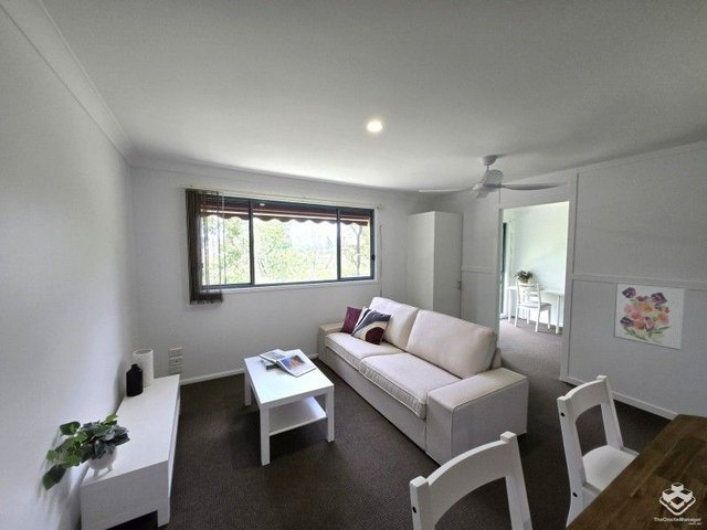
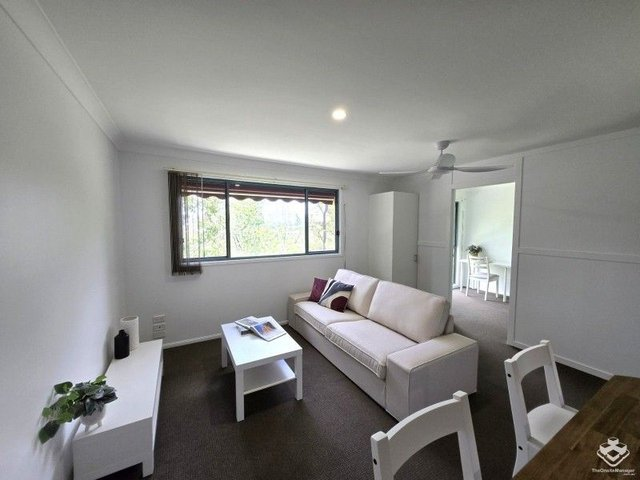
- wall art (647, 314)
